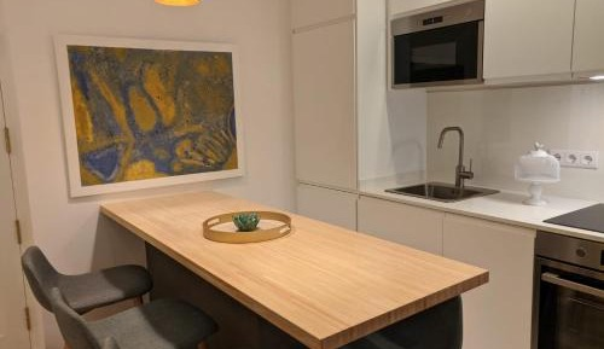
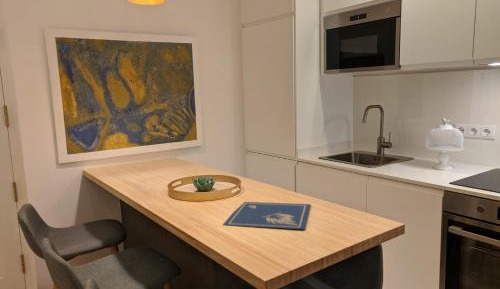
+ placemat (269, 213)
